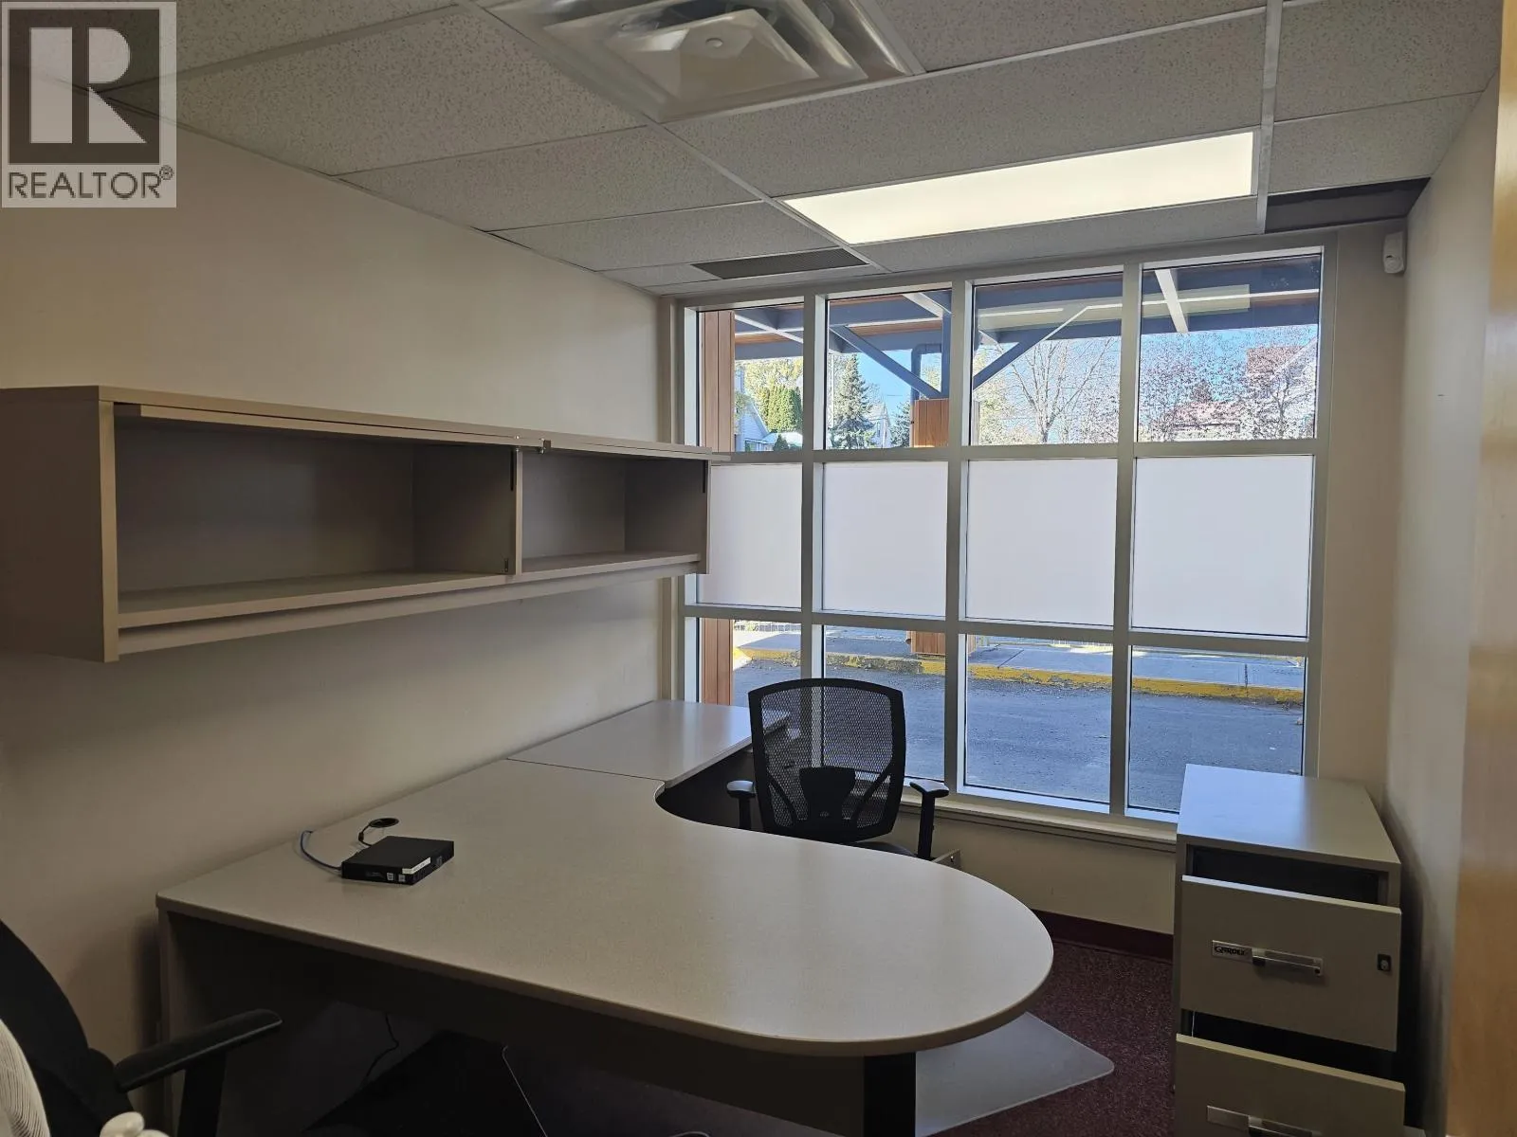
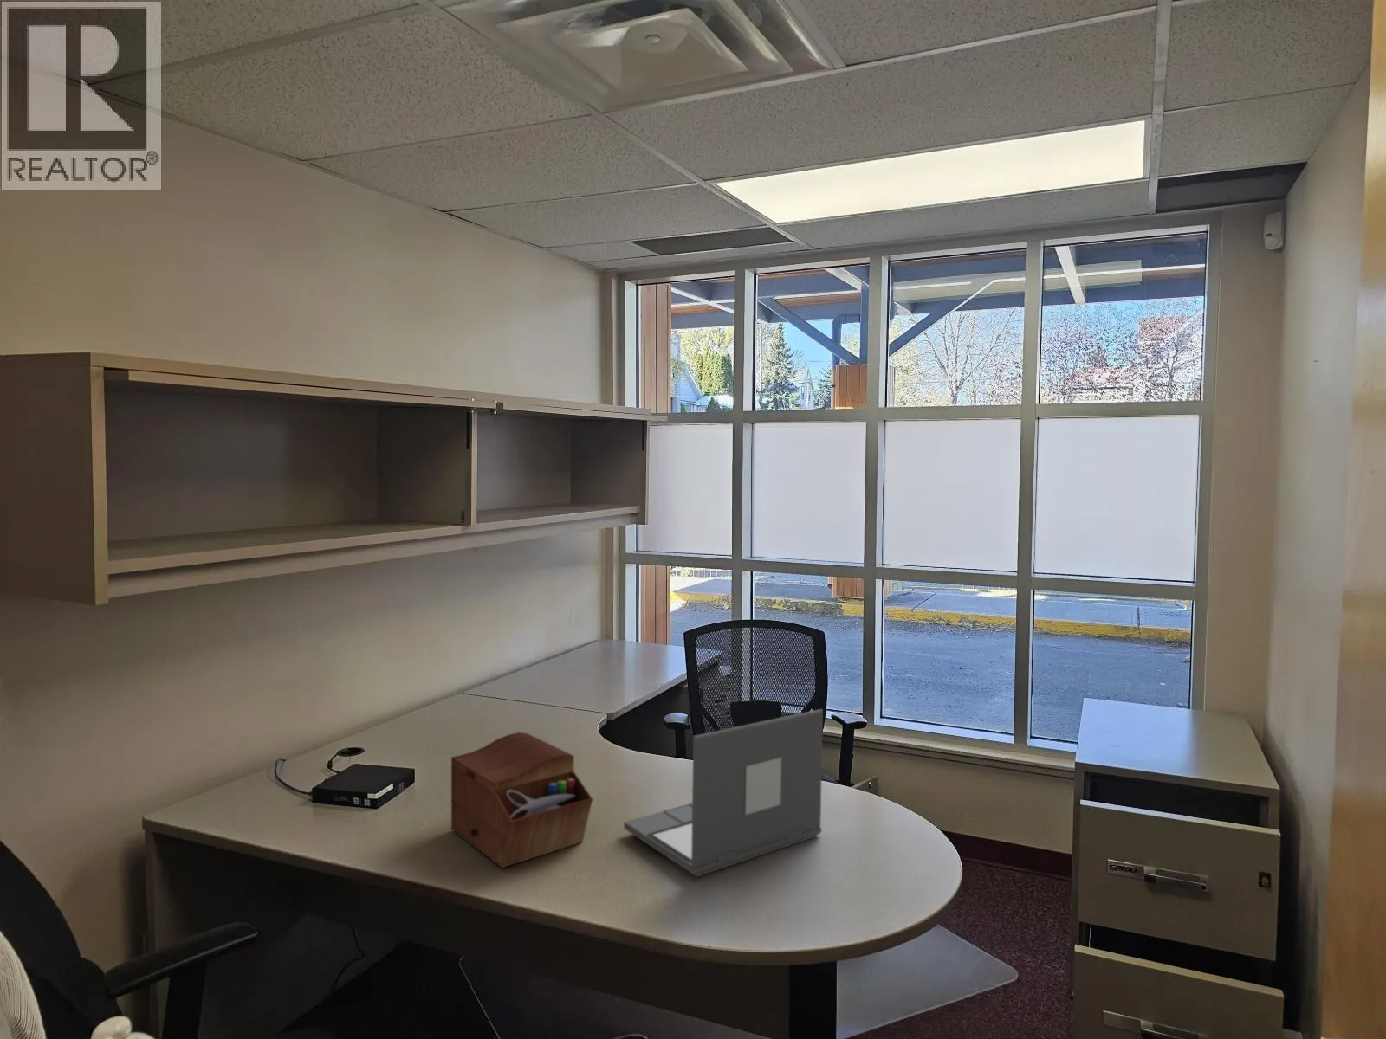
+ sewing box (517, 797)
+ laptop (724, 772)
